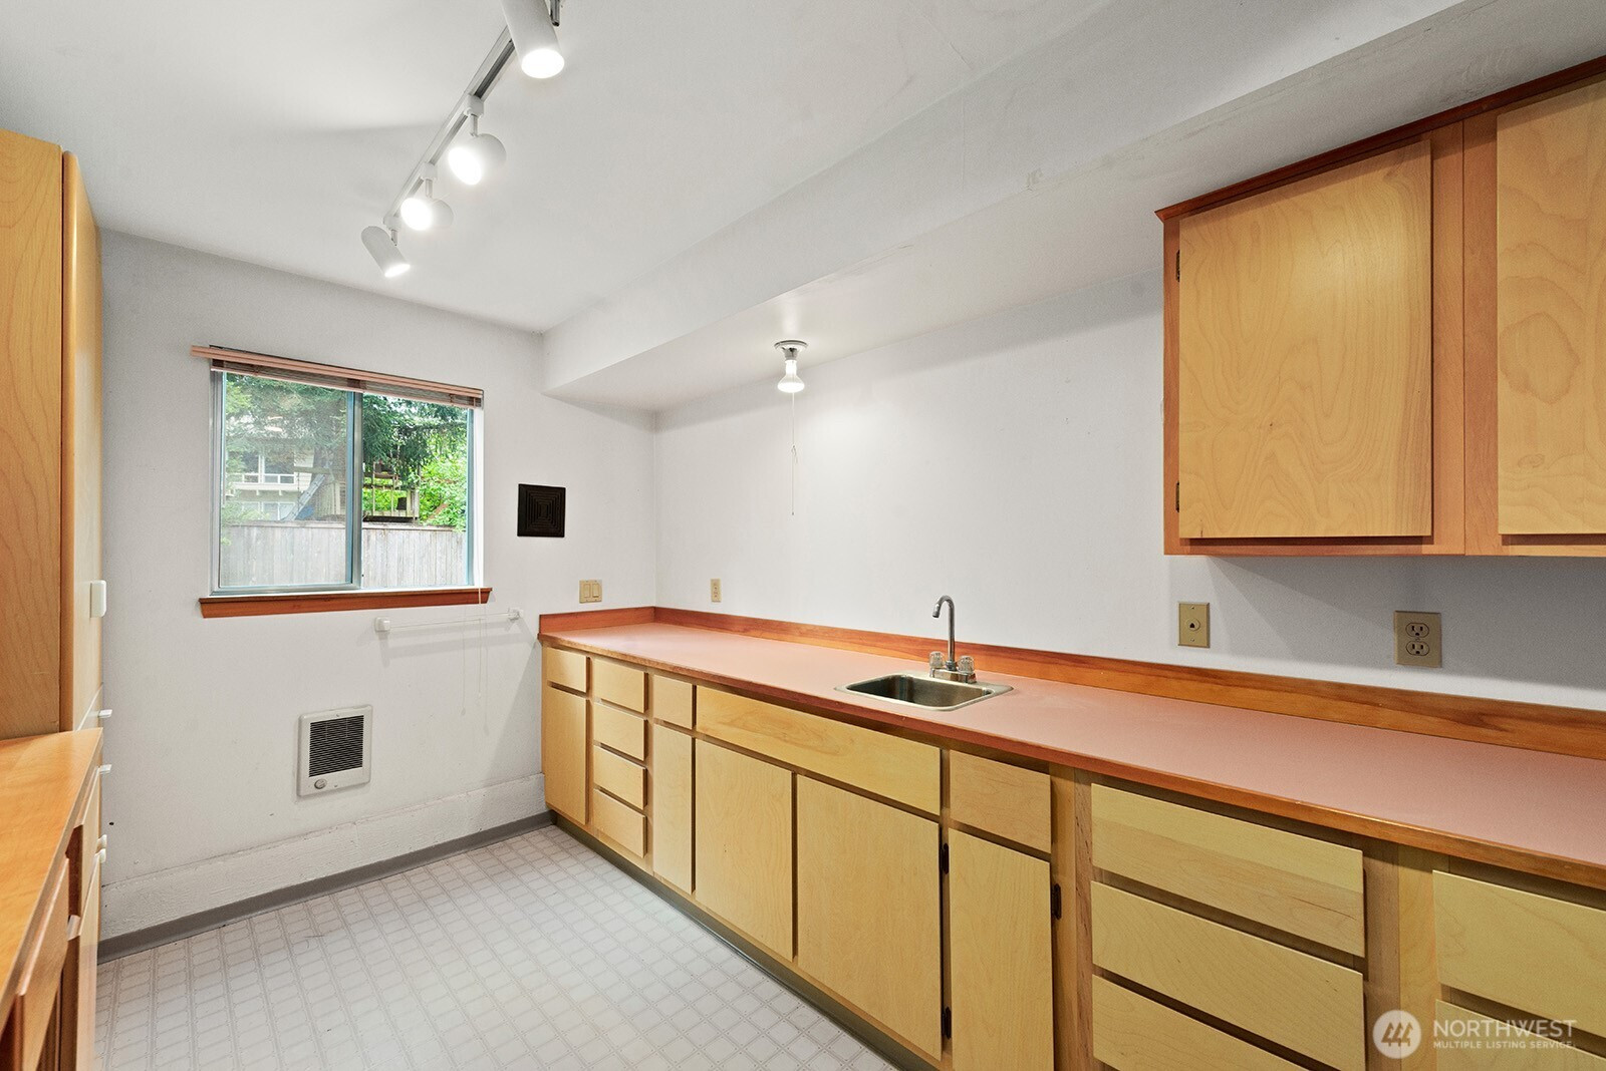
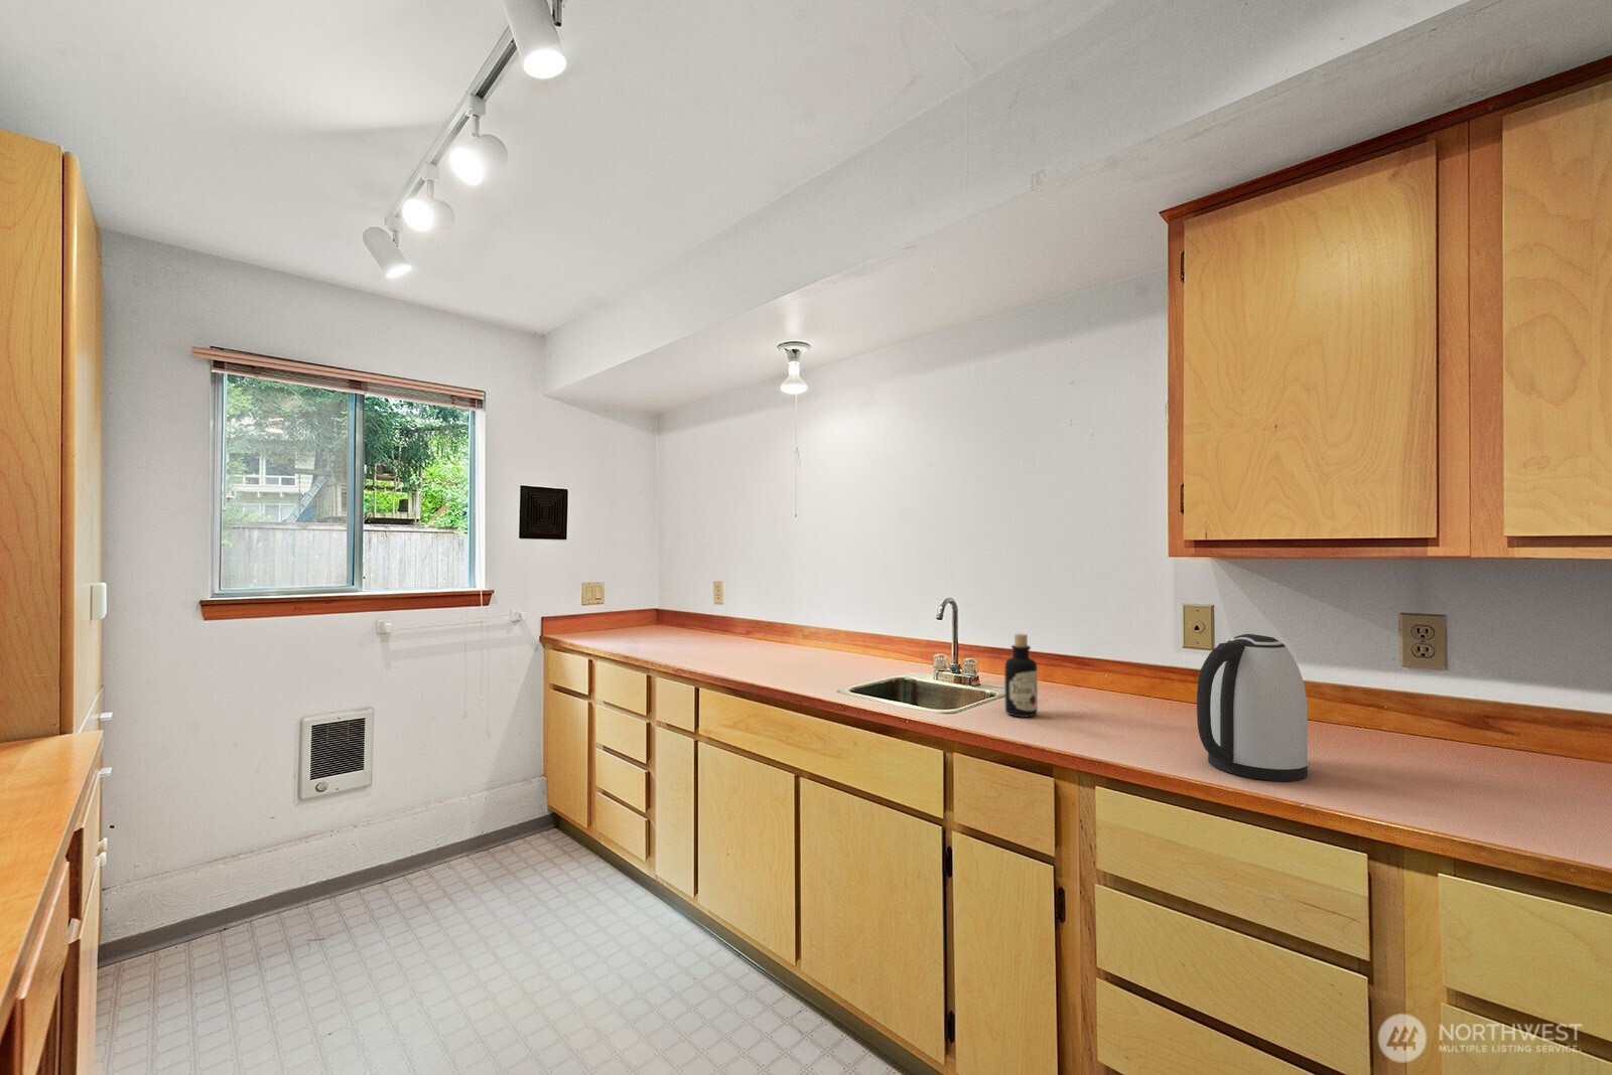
+ bottle (1020, 673)
+ kettle (1245, 702)
